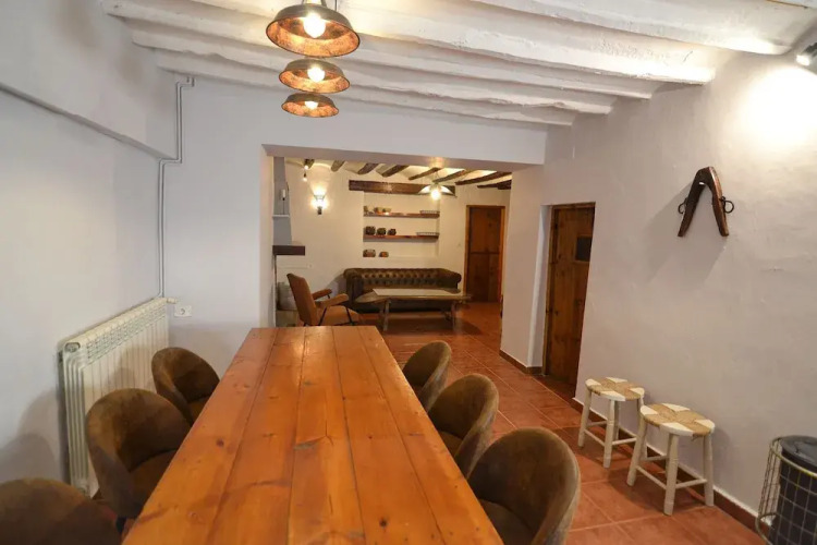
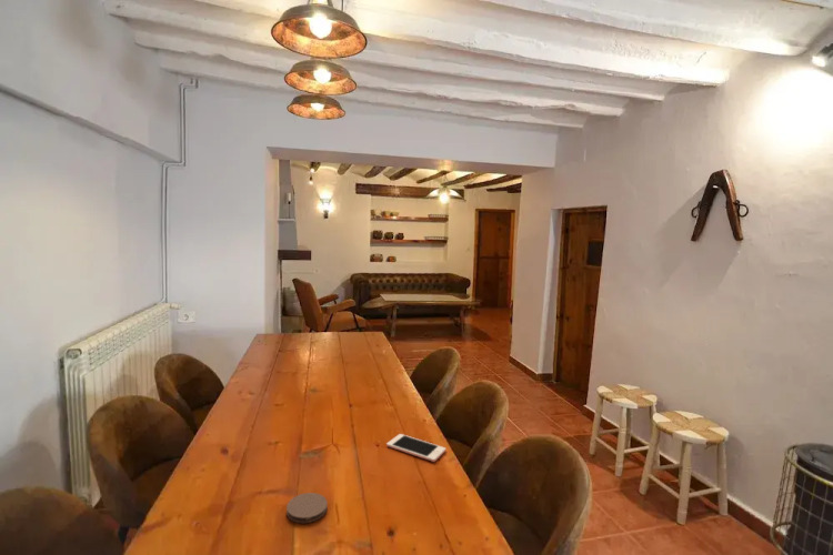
+ cell phone (415, 446)
+ coaster (307, 506)
